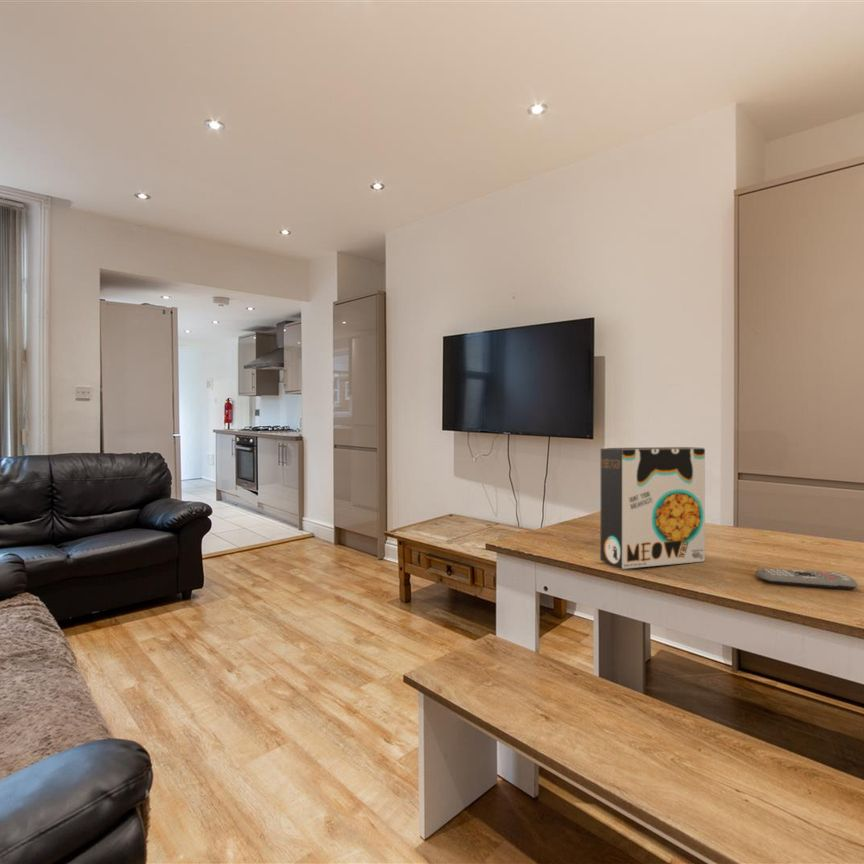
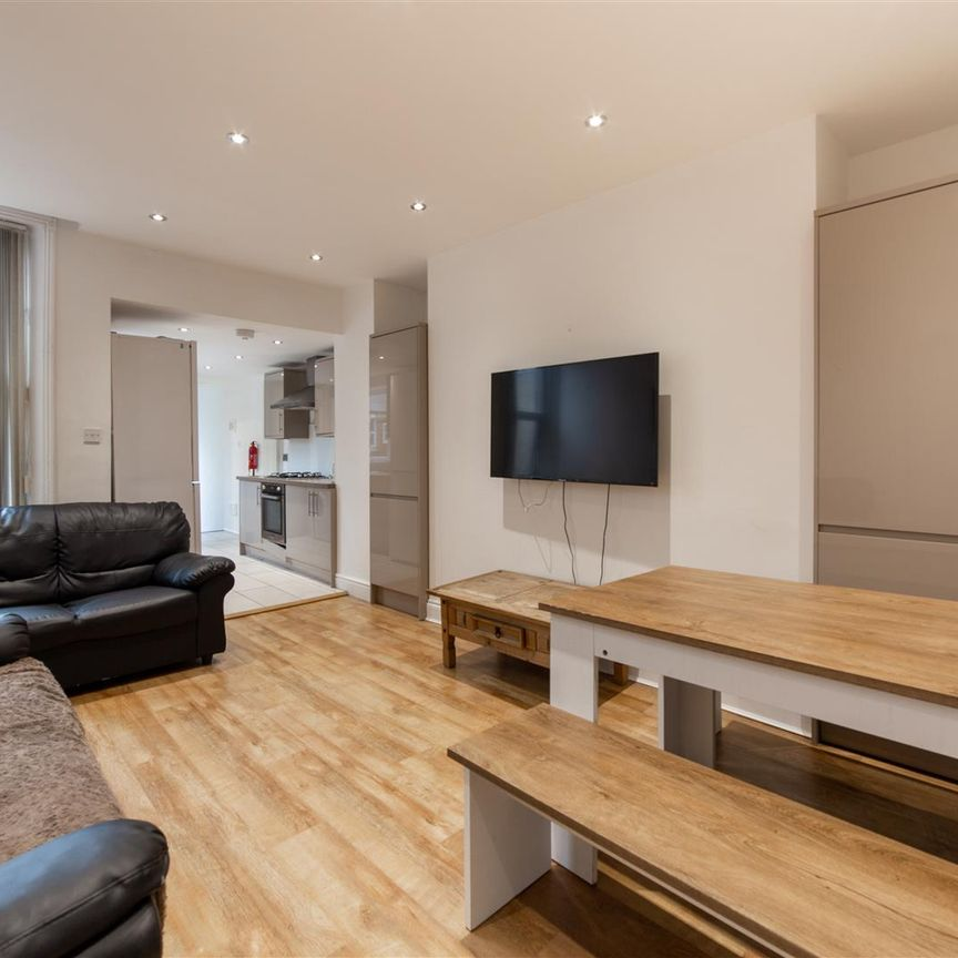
- remote control (803, 578)
- cereal box (652, 504)
